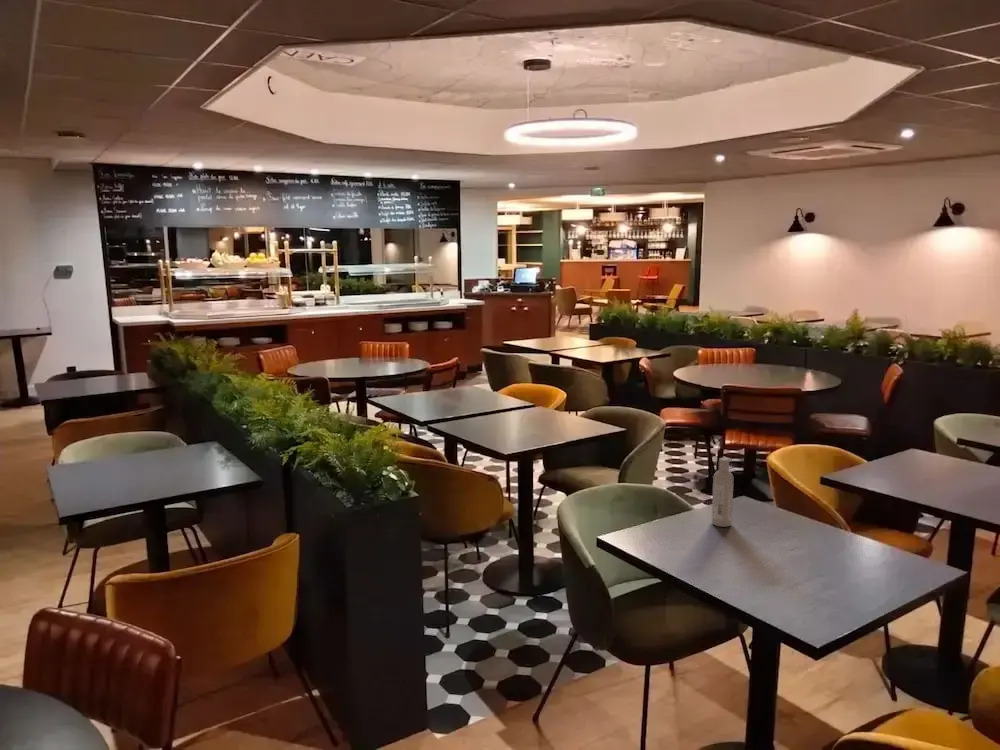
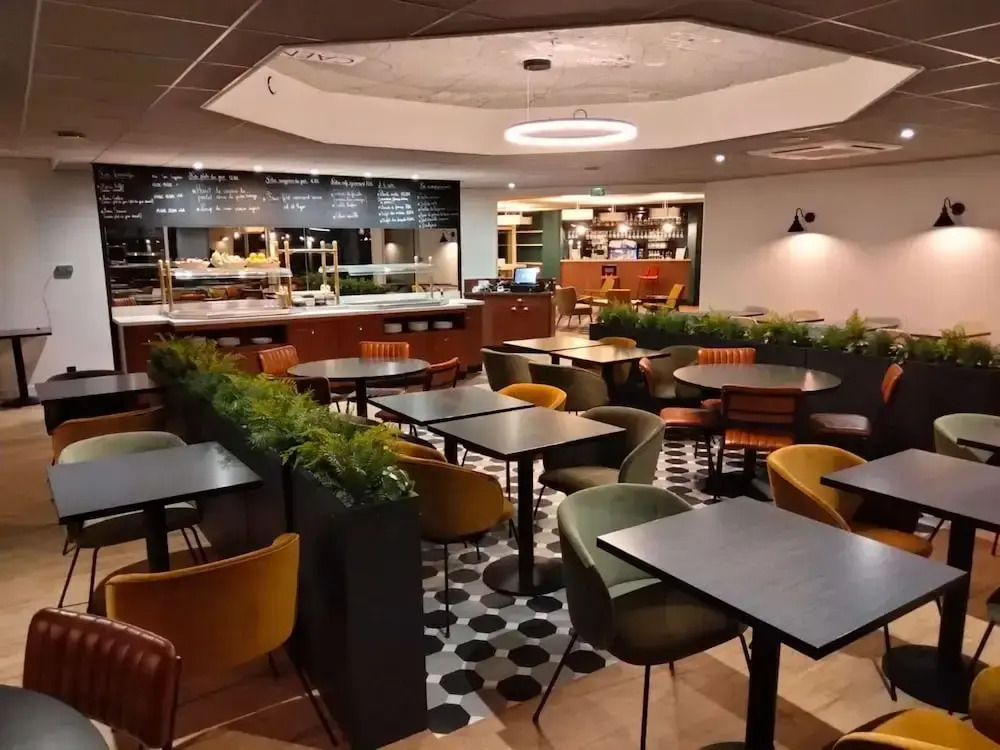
- bottle (722, 491)
